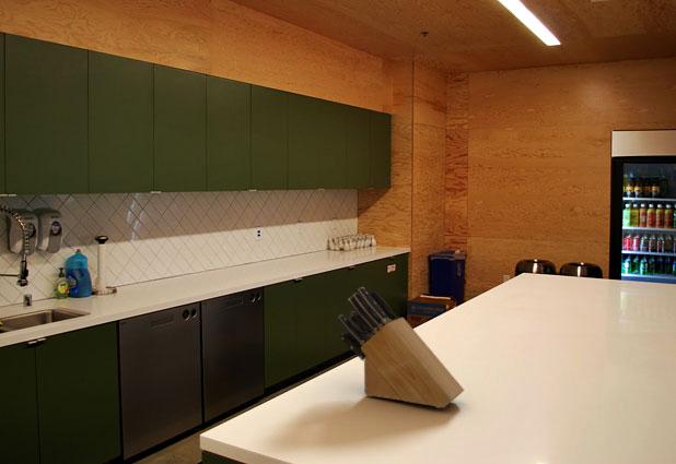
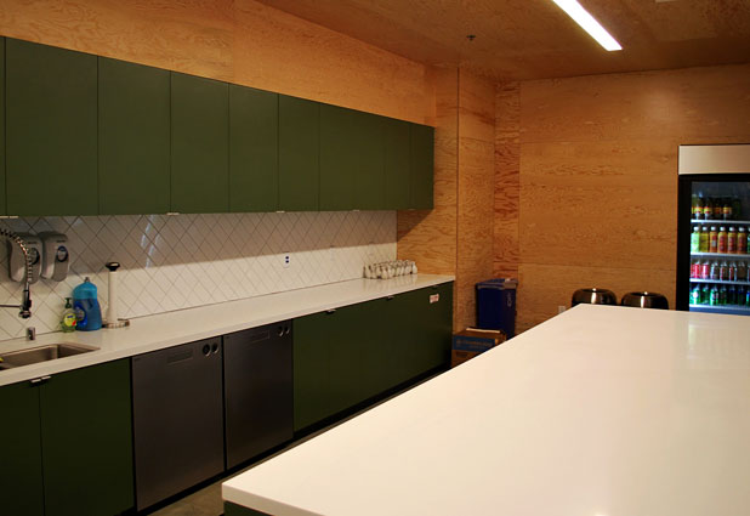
- knife block (398, 342)
